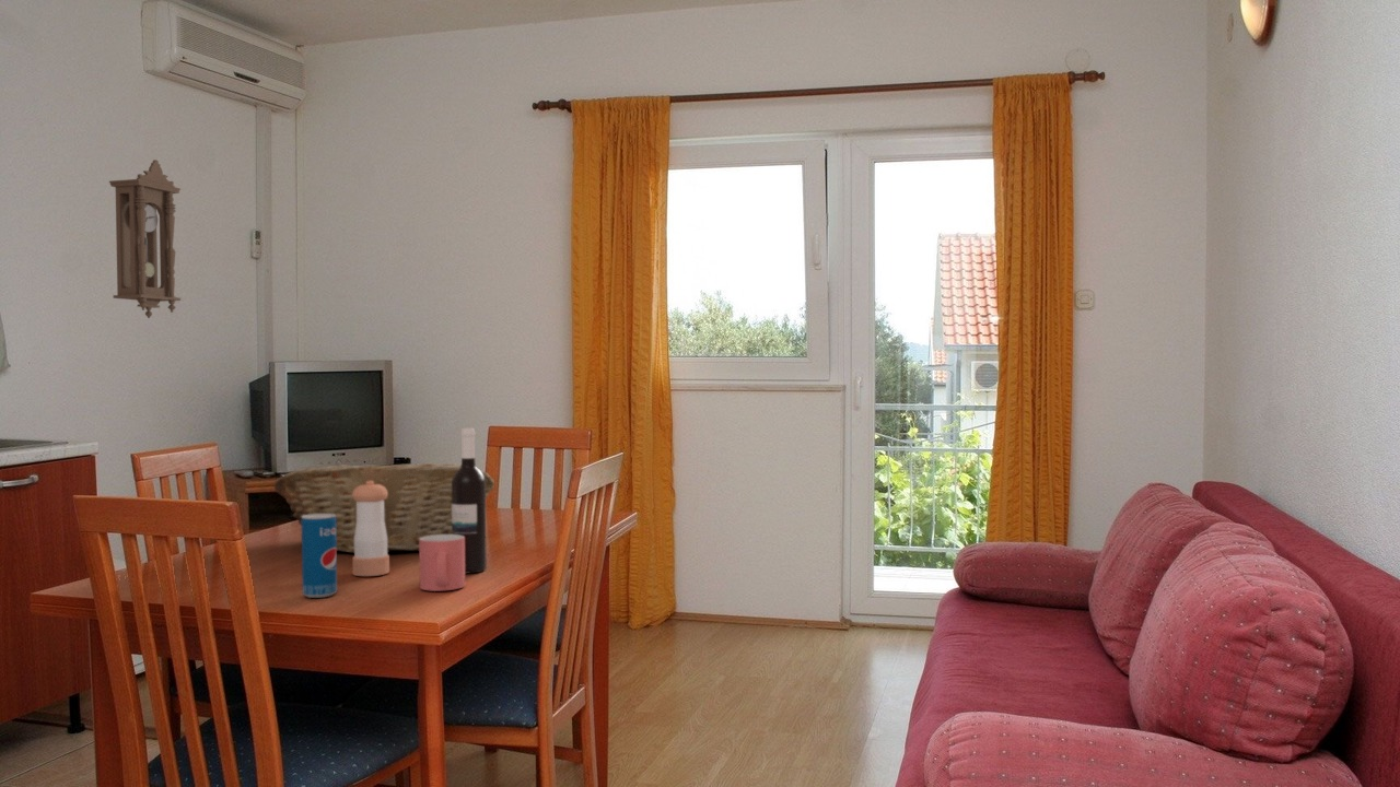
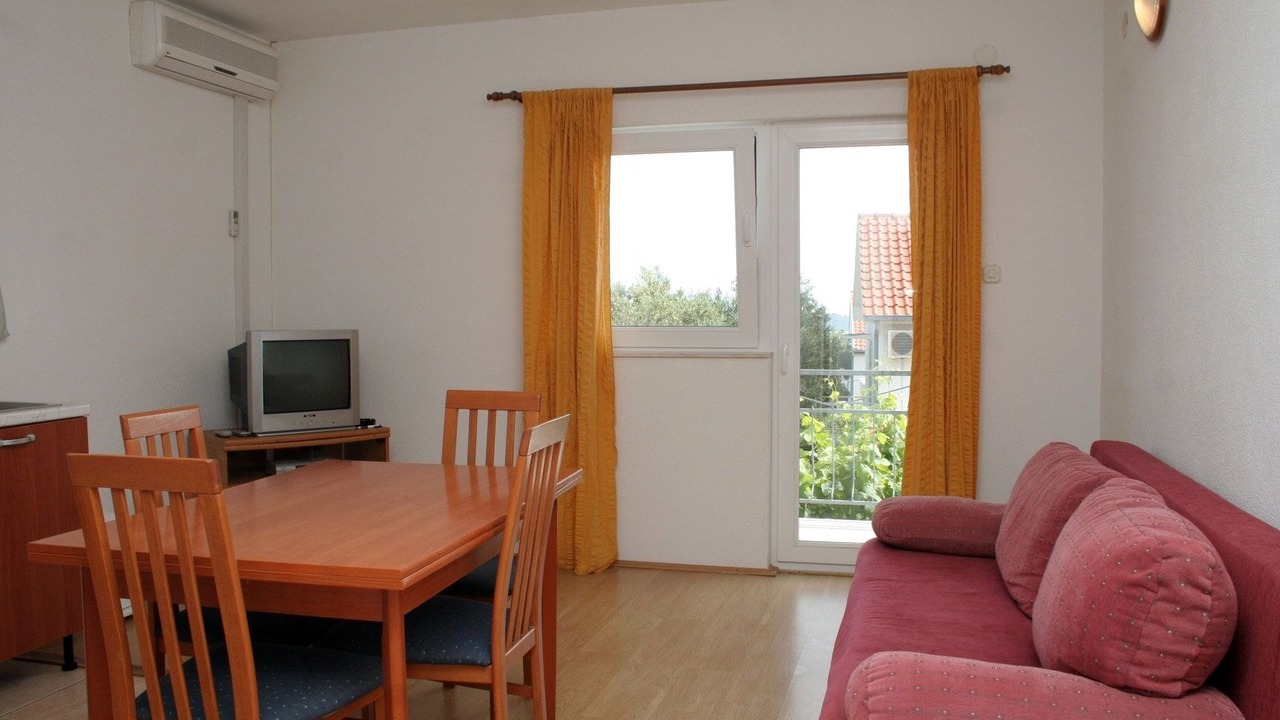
- fruit basket (386, 502)
- pepper shaker (370, 527)
- mug (442, 564)
- wine bottle (468, 500)
- pendulum clock (147, 239)
- beverage can (318, 554)
